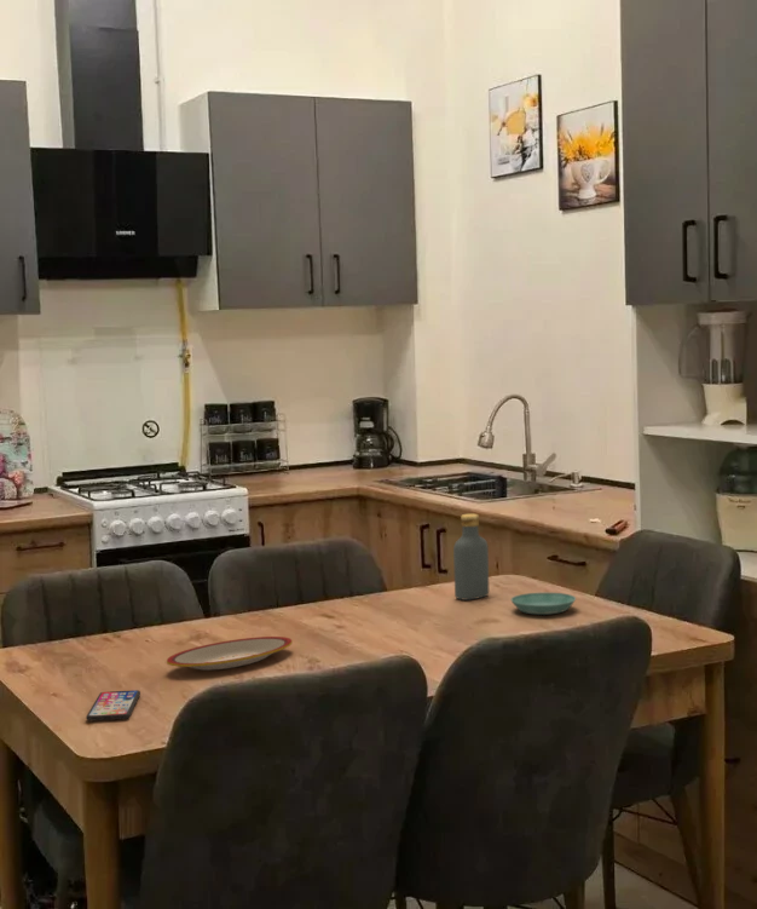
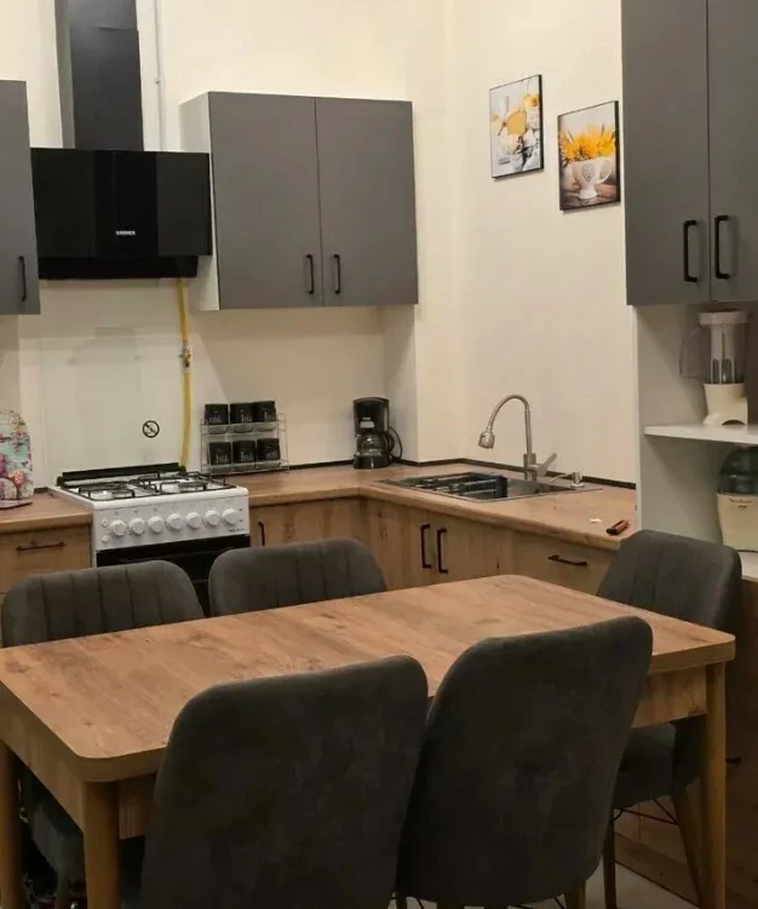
- smartphone (114, 704)
- plate (231, 656)
- saucer (543, 604)
- vodka (470, 556)
